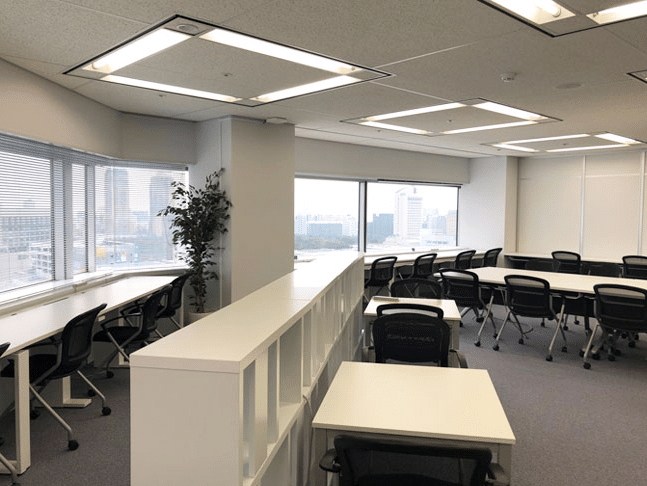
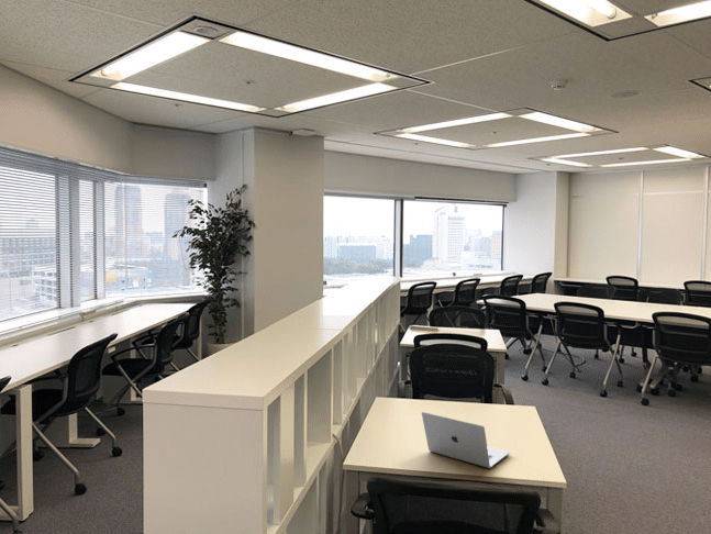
+ laptop (465, 433)
